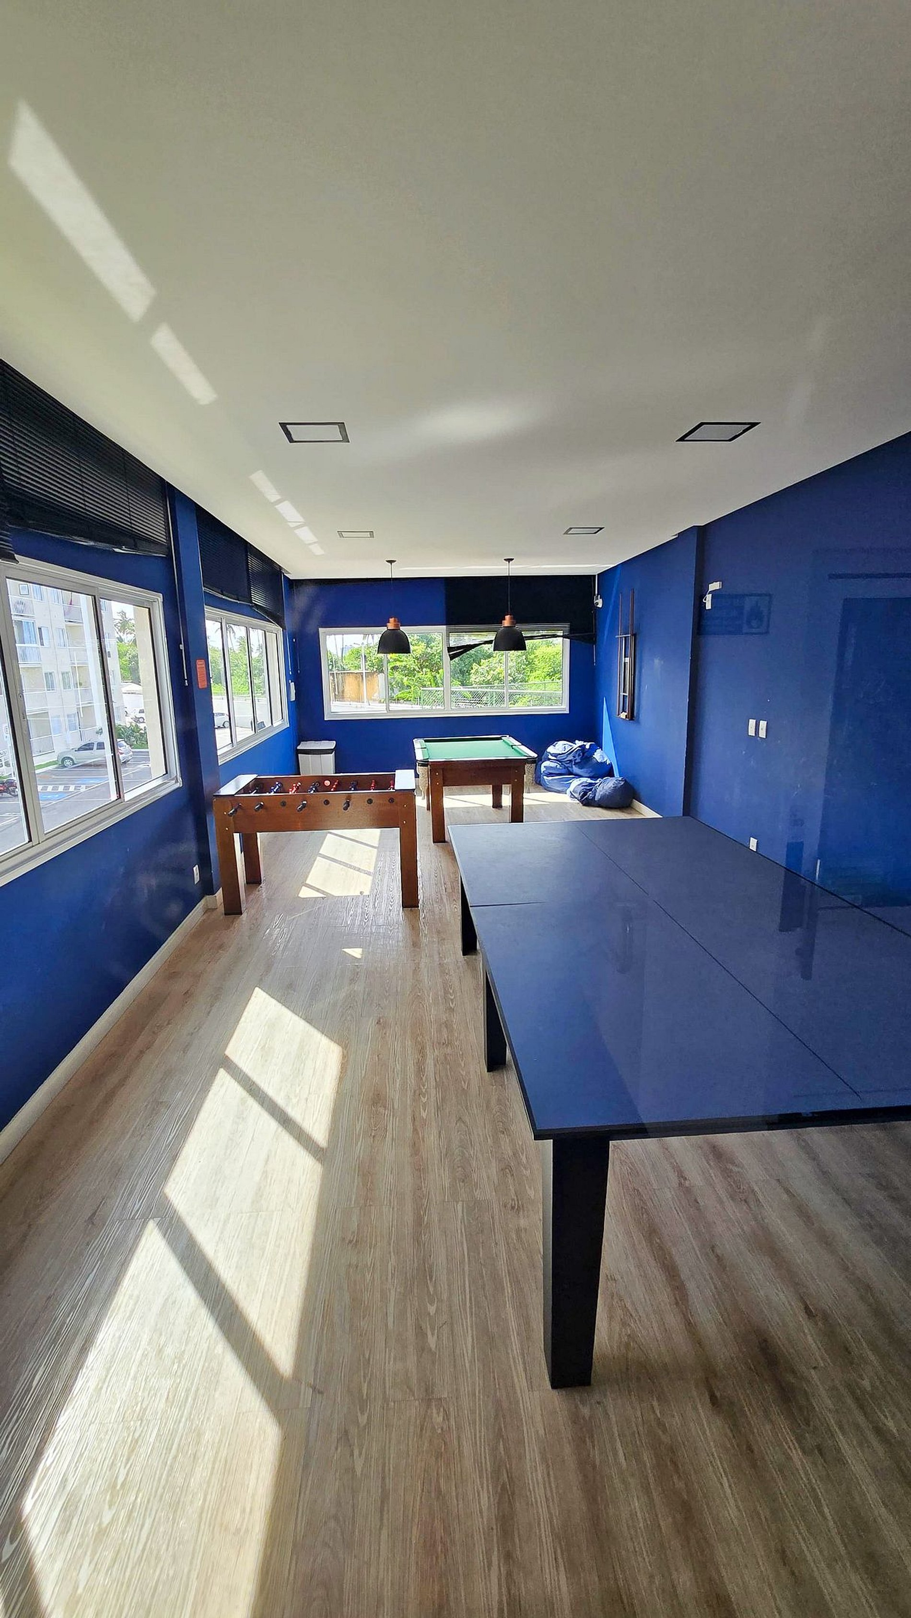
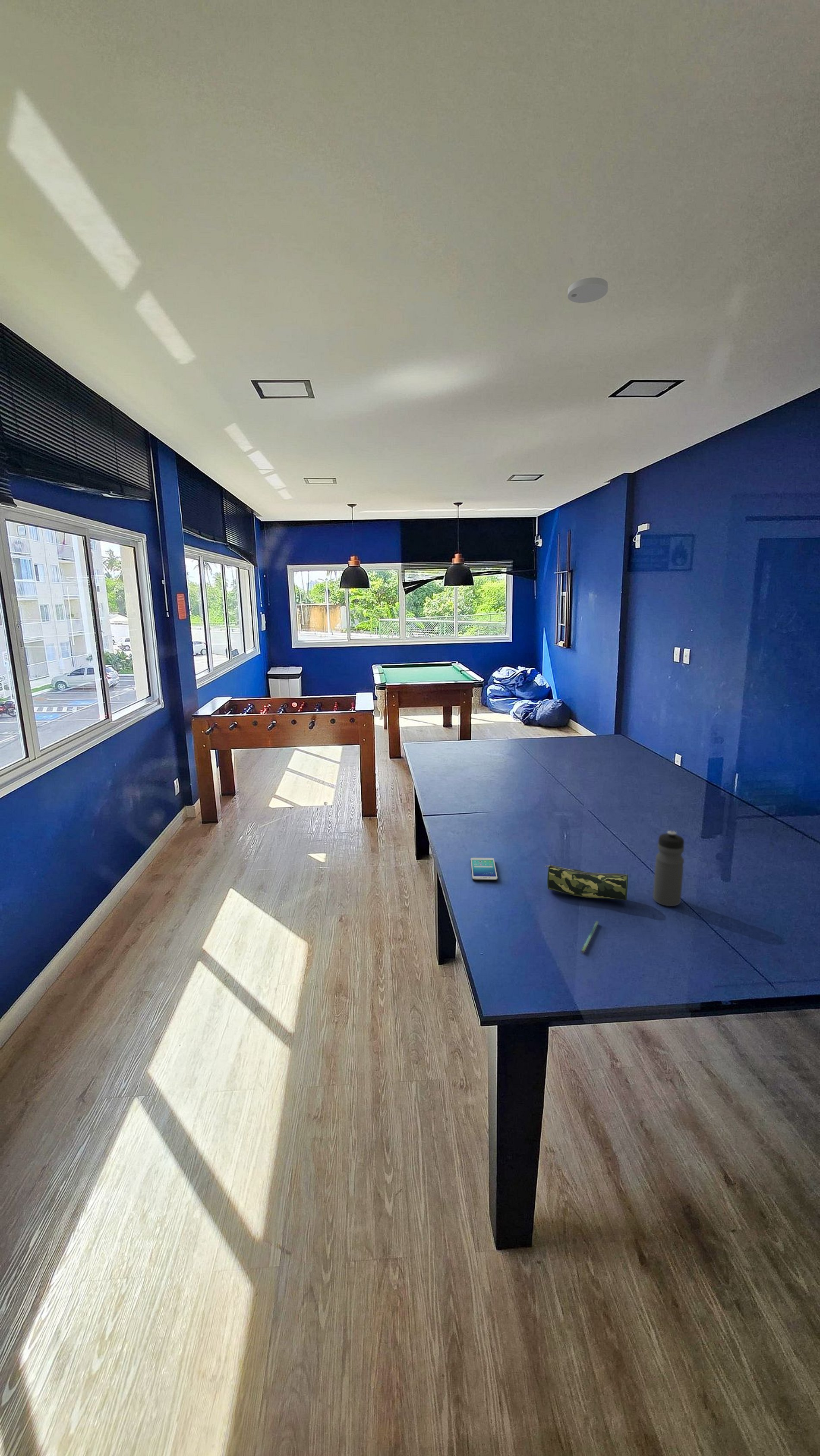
+ pen (590, 936)
+ smoke detector (587, 290)
+ pencil case (585, 882)
+ smartphone (483, 869)
+ water bottle (669, 866)
